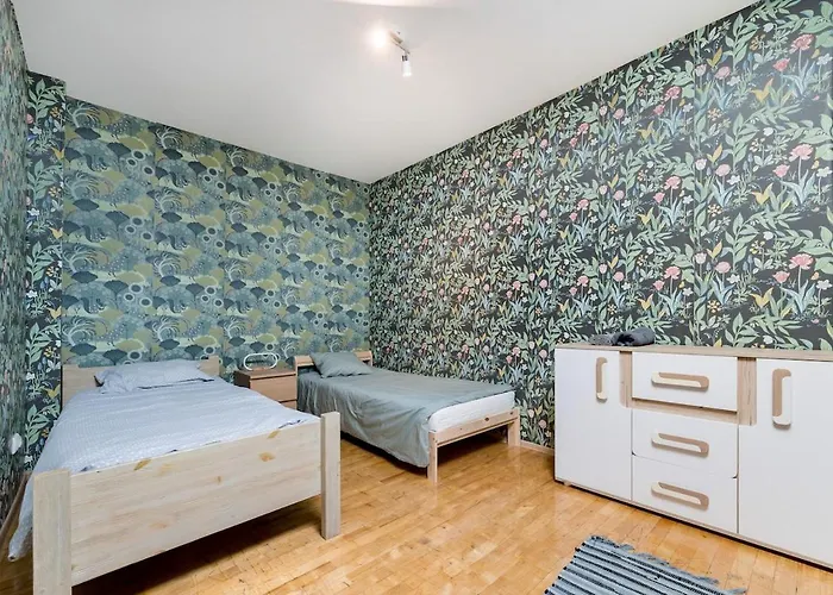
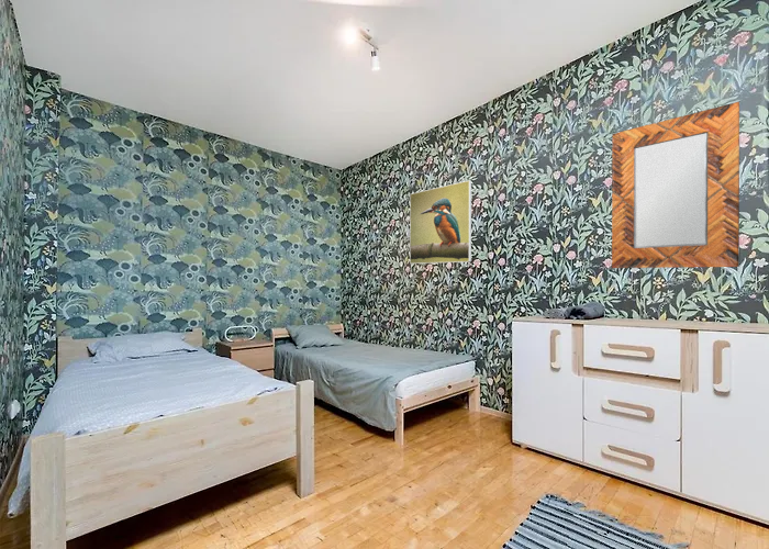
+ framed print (437, 225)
+ home mirror (669, 193)
